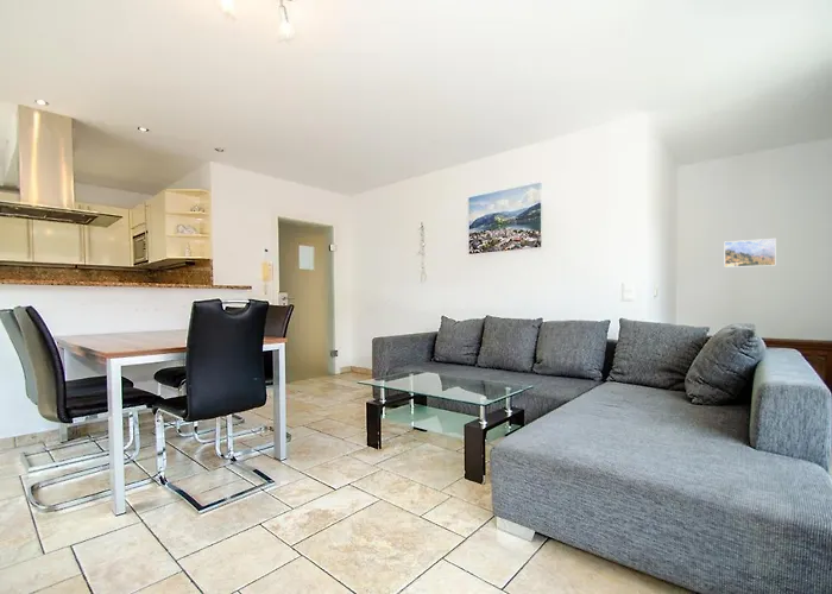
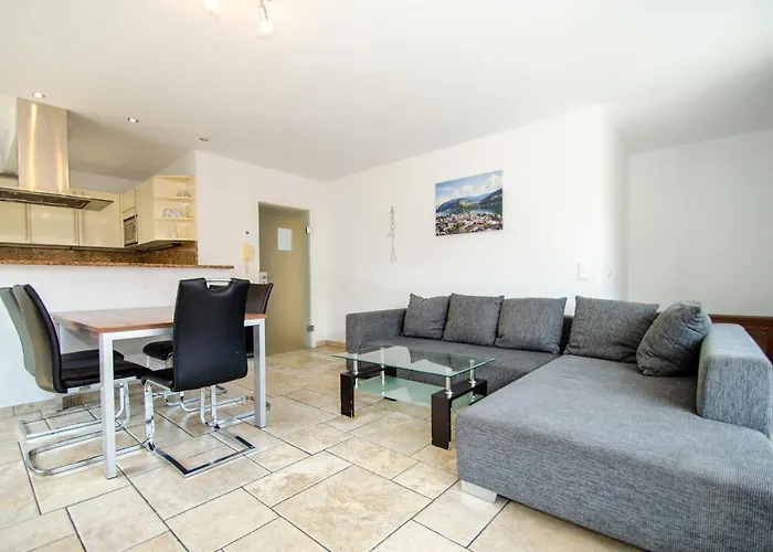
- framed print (749, 253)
